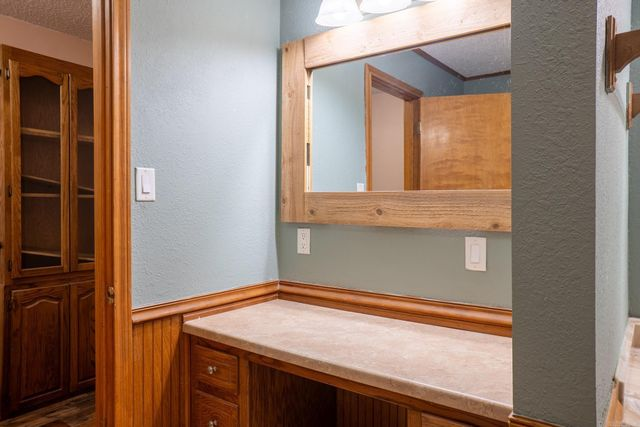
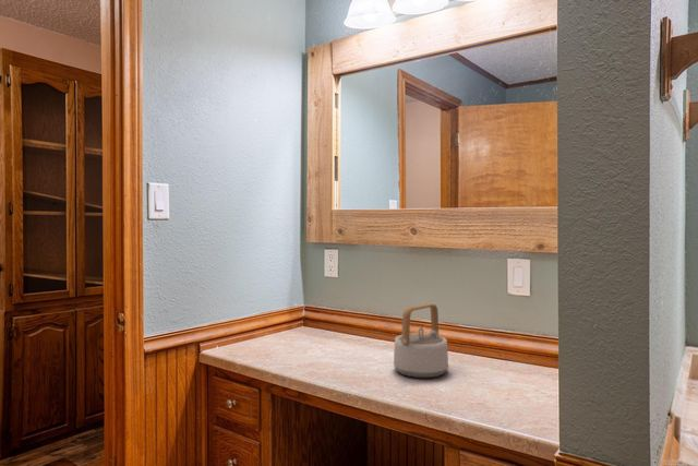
+ teapot (423, 337)
